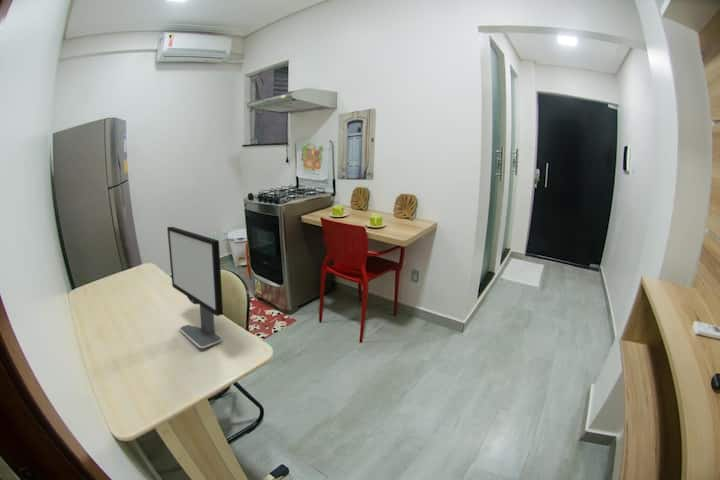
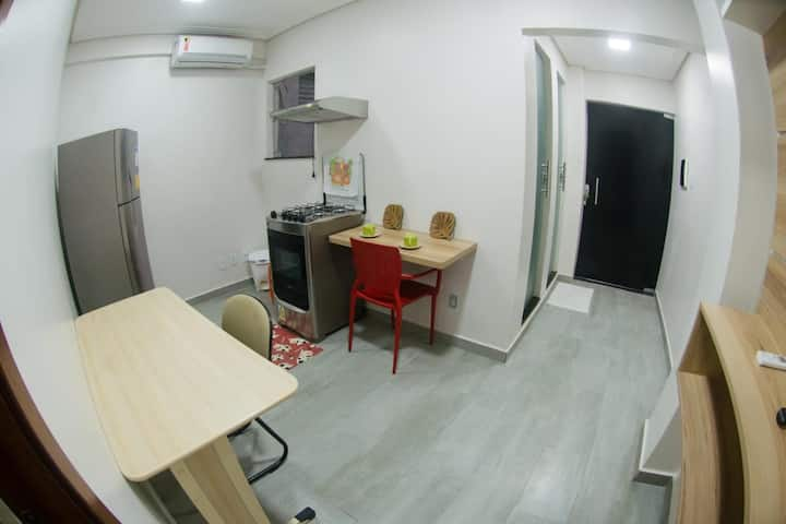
- computer monitor (197, 285)
- wall art (355, 146)
